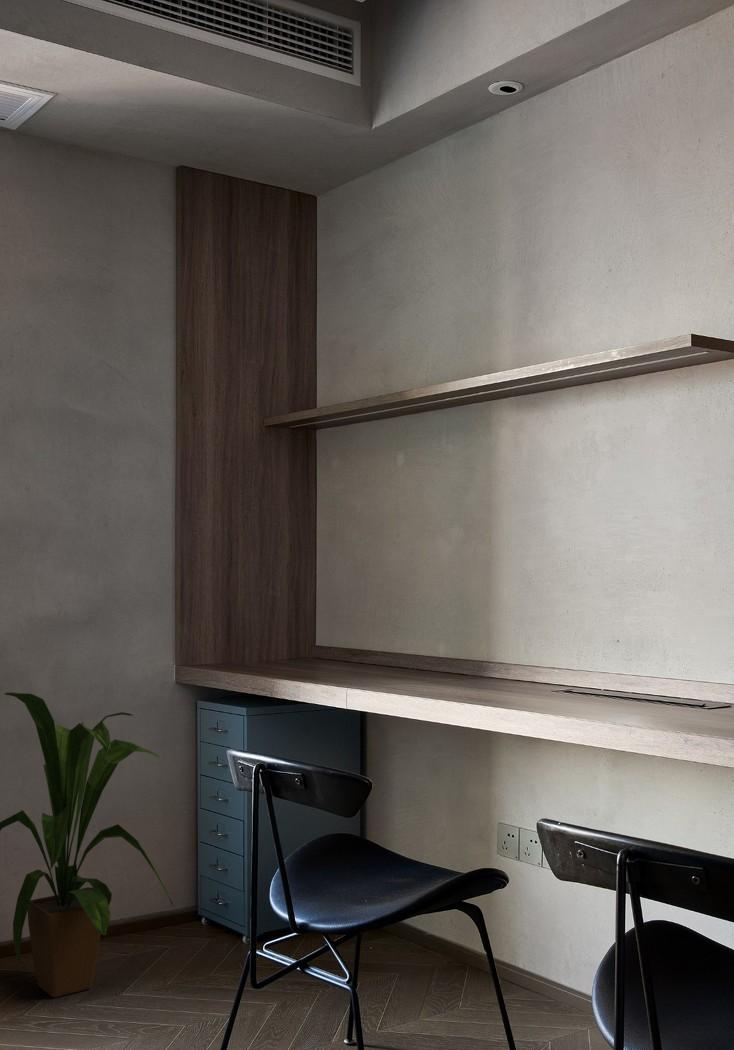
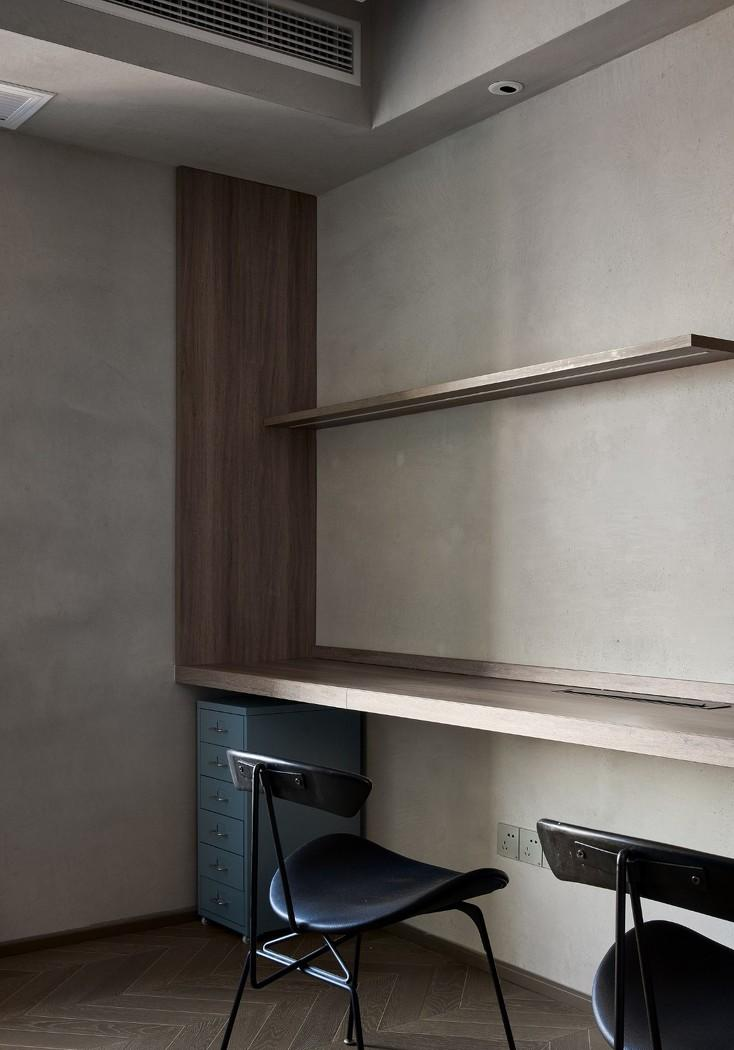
- house plant (86, 829)
